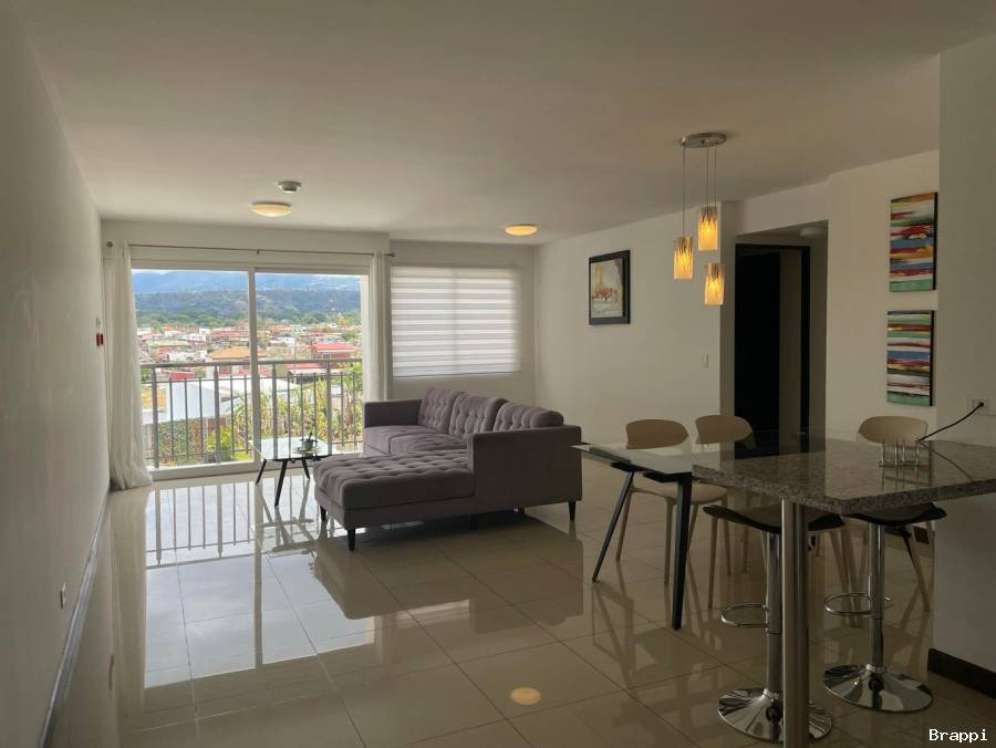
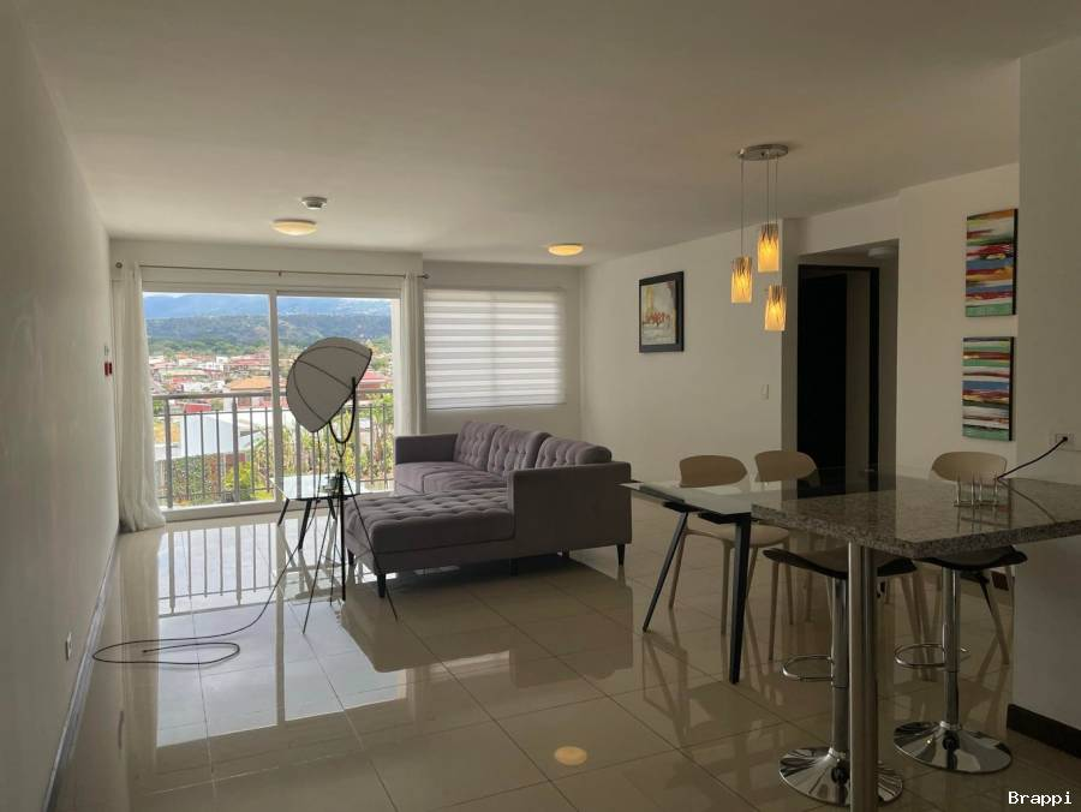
+ floor lamp (316, 500)
